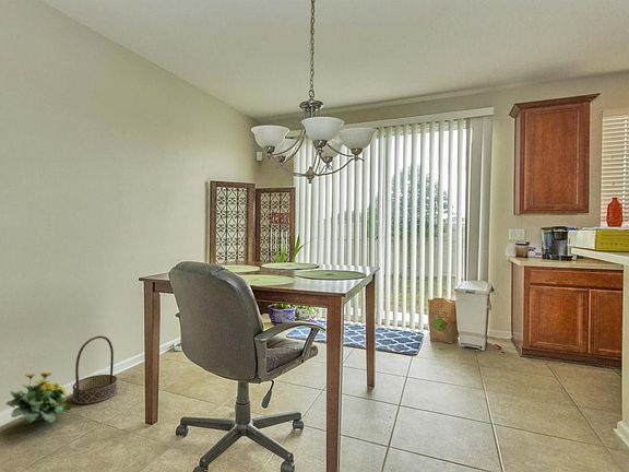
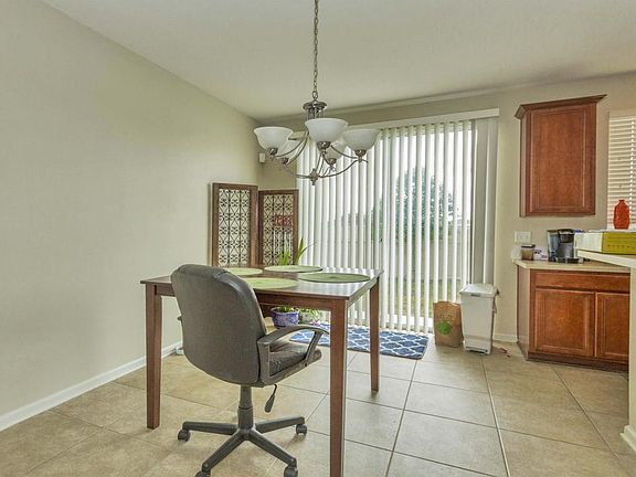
- flowering plant (36, 399)
- basket (97, 375)
